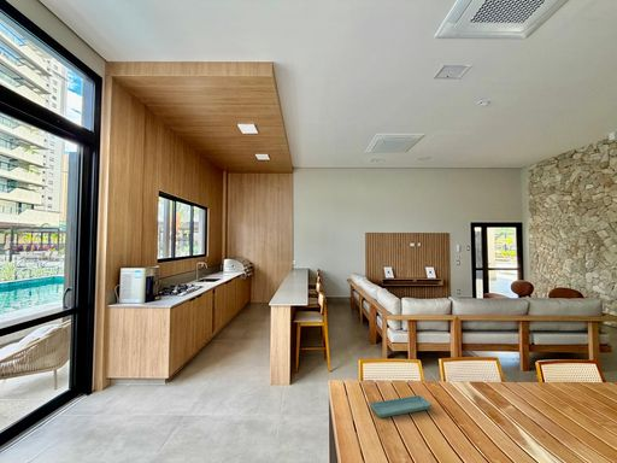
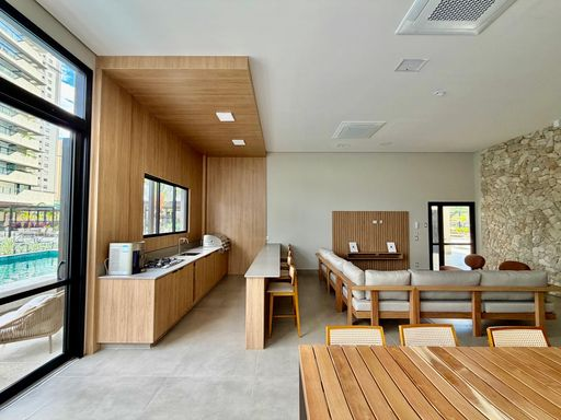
- saucer (400, 406)
